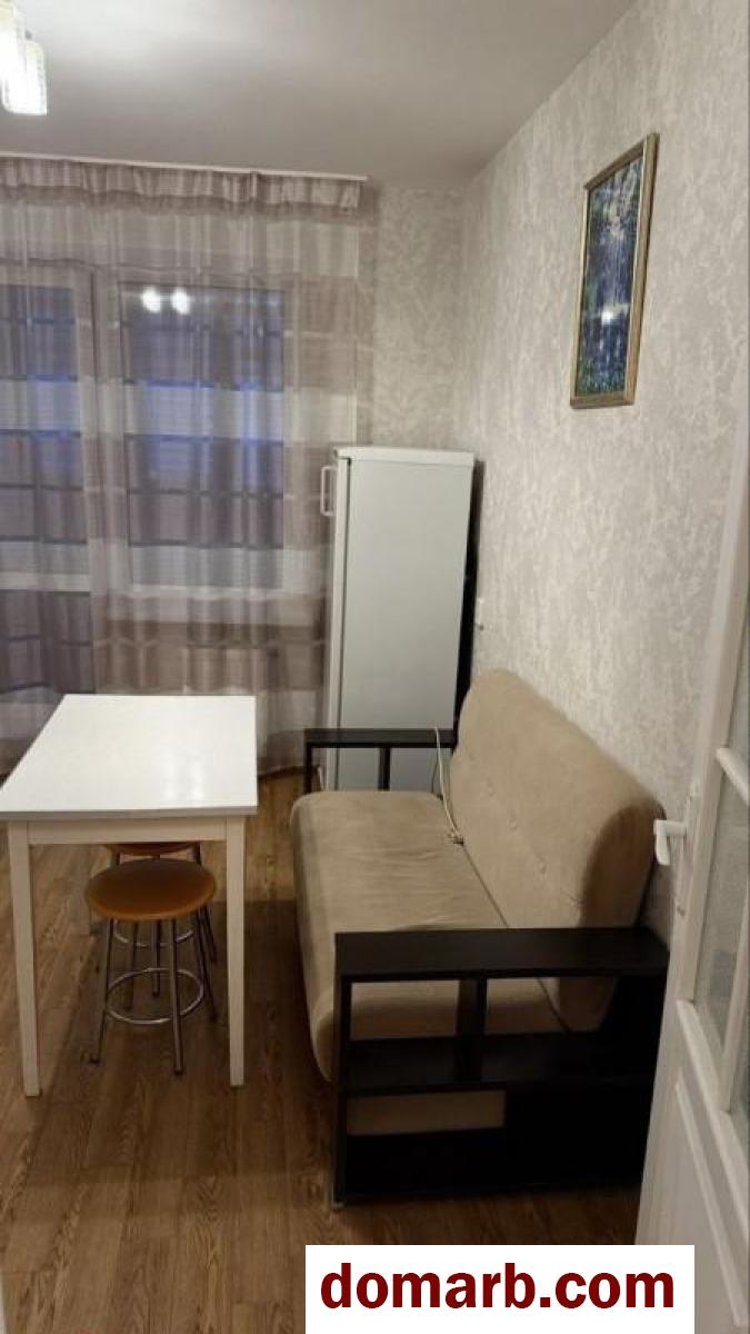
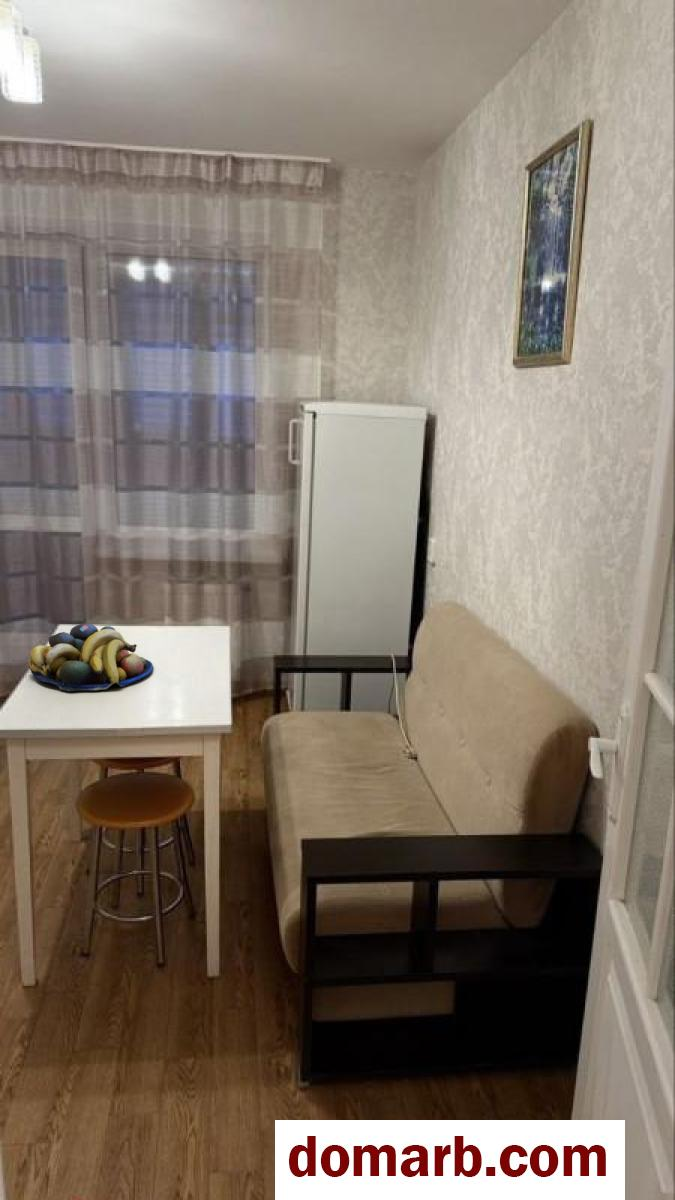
+ fruit bowl (93, 650)
